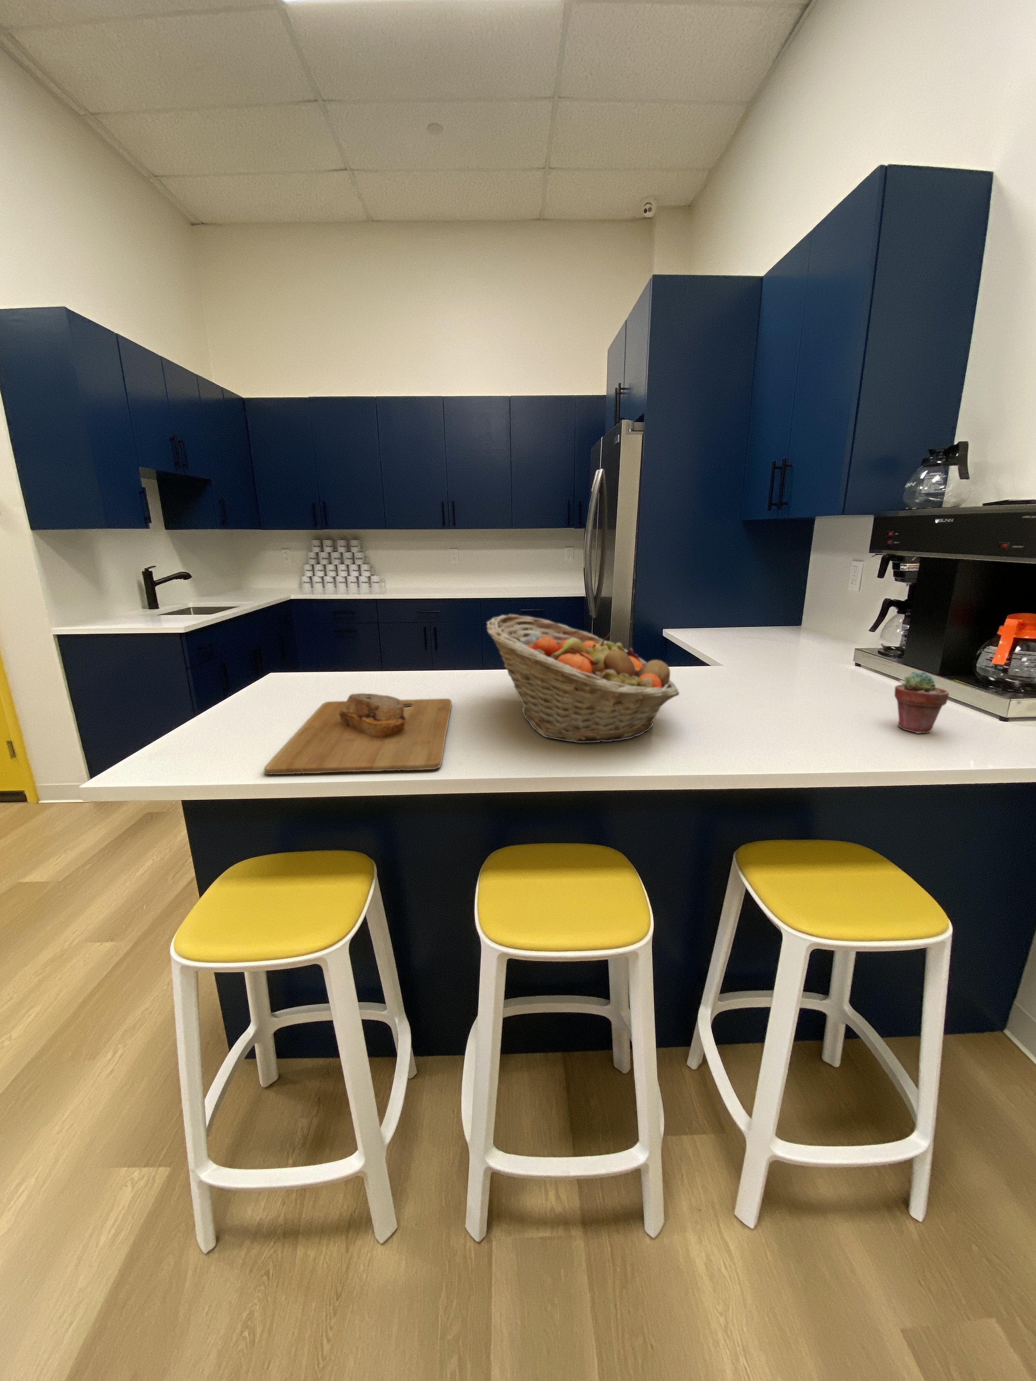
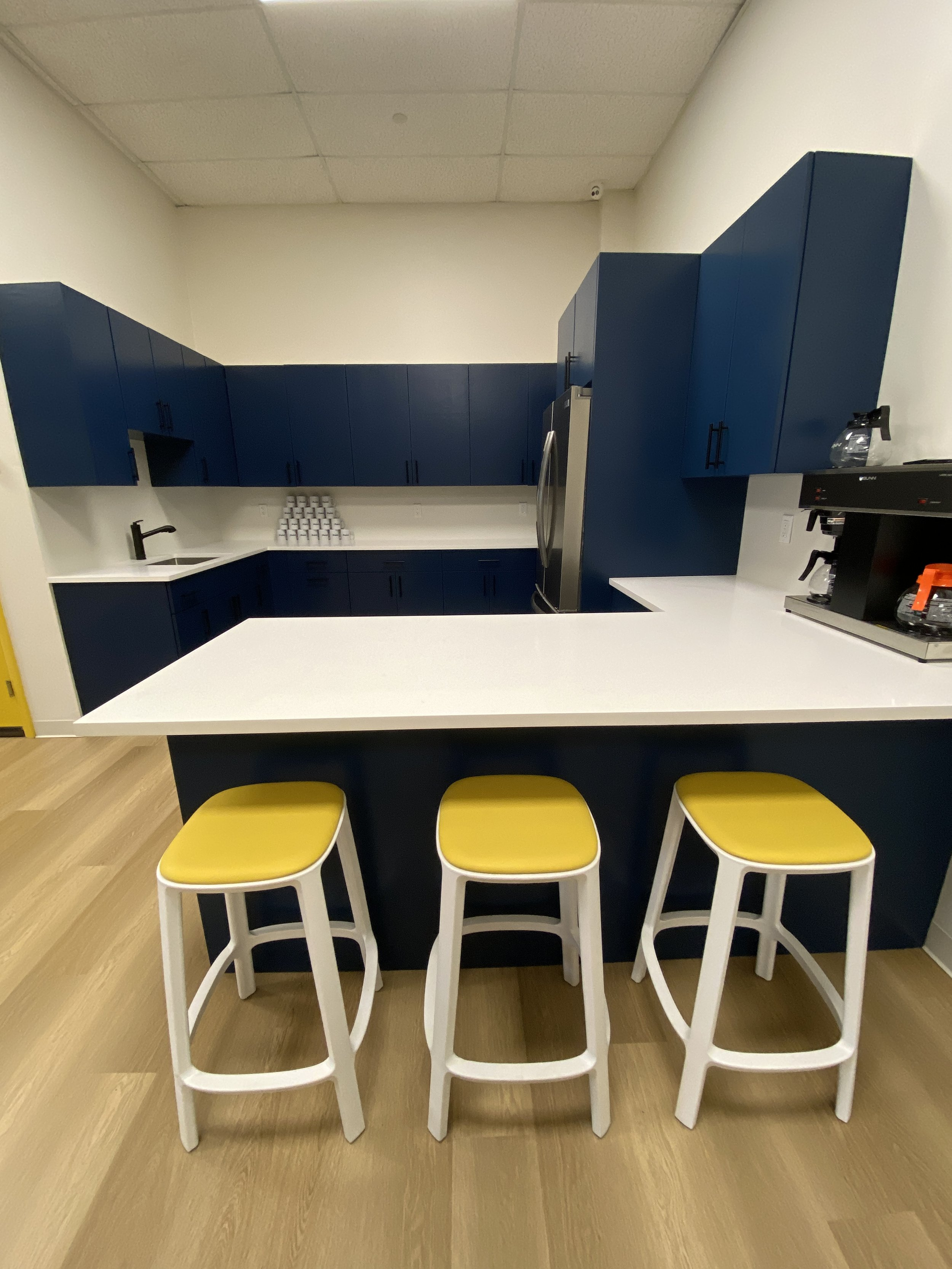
- potted succulent (920, 700)
- cutting board (371, 714)
- fruit basket (579, 669)
